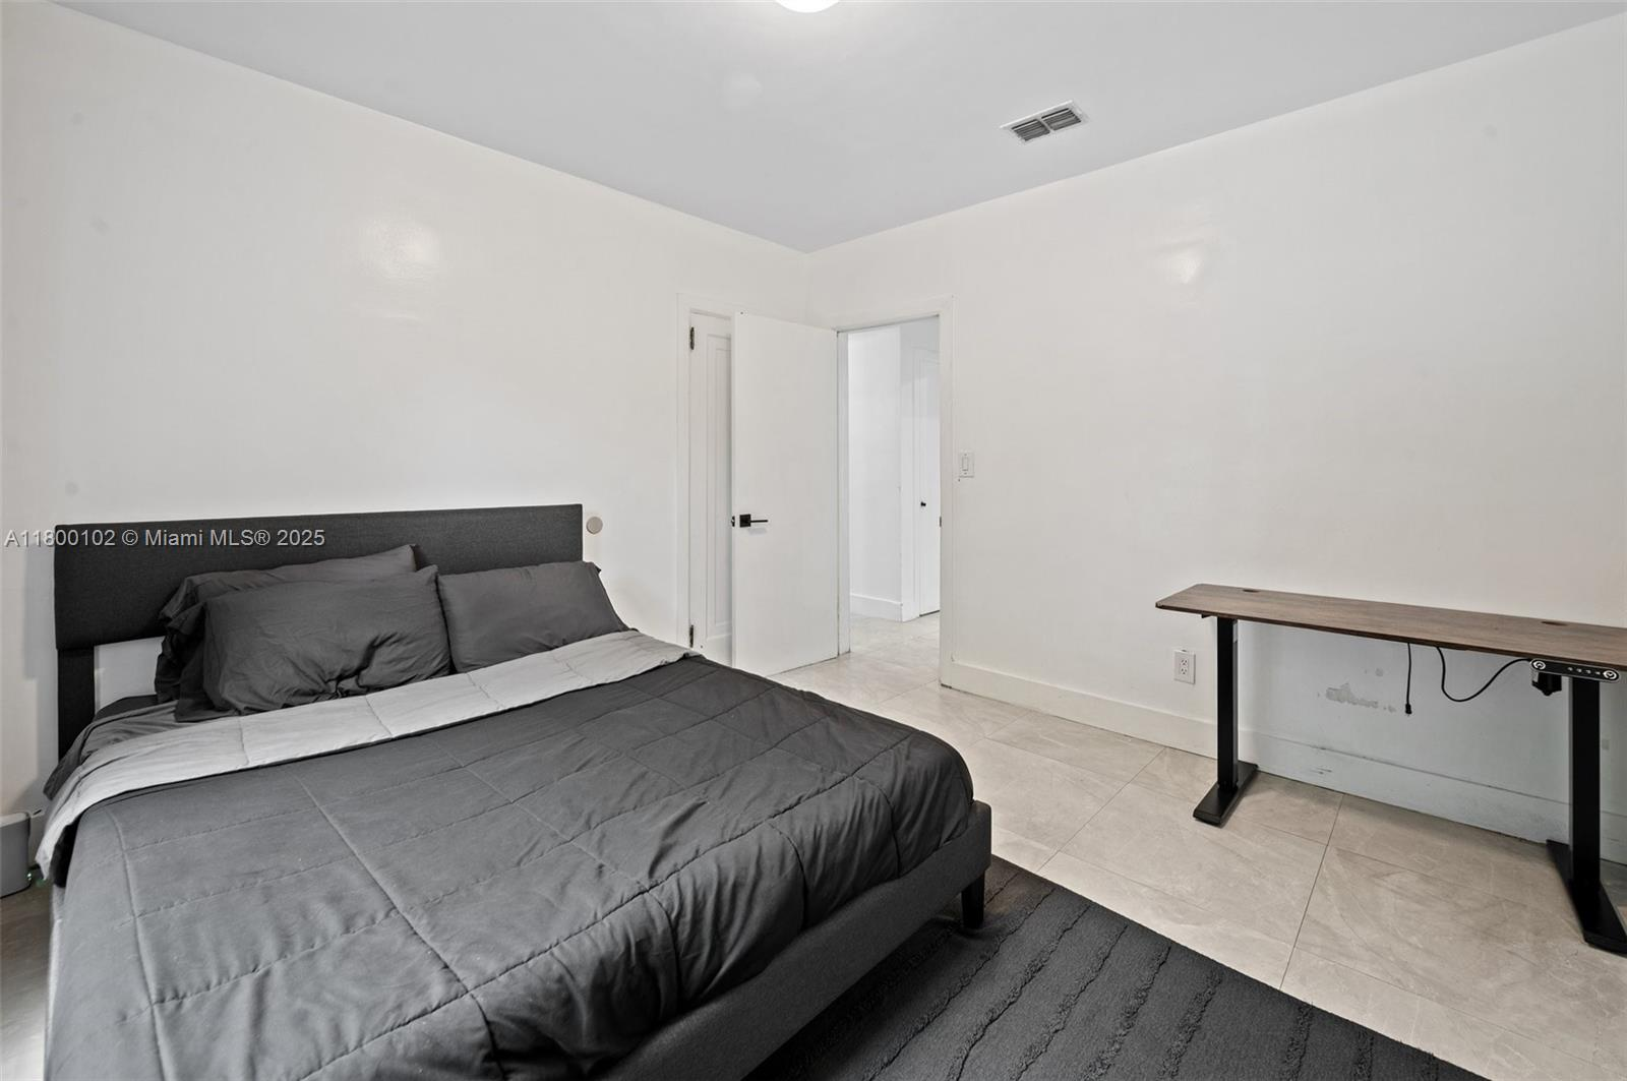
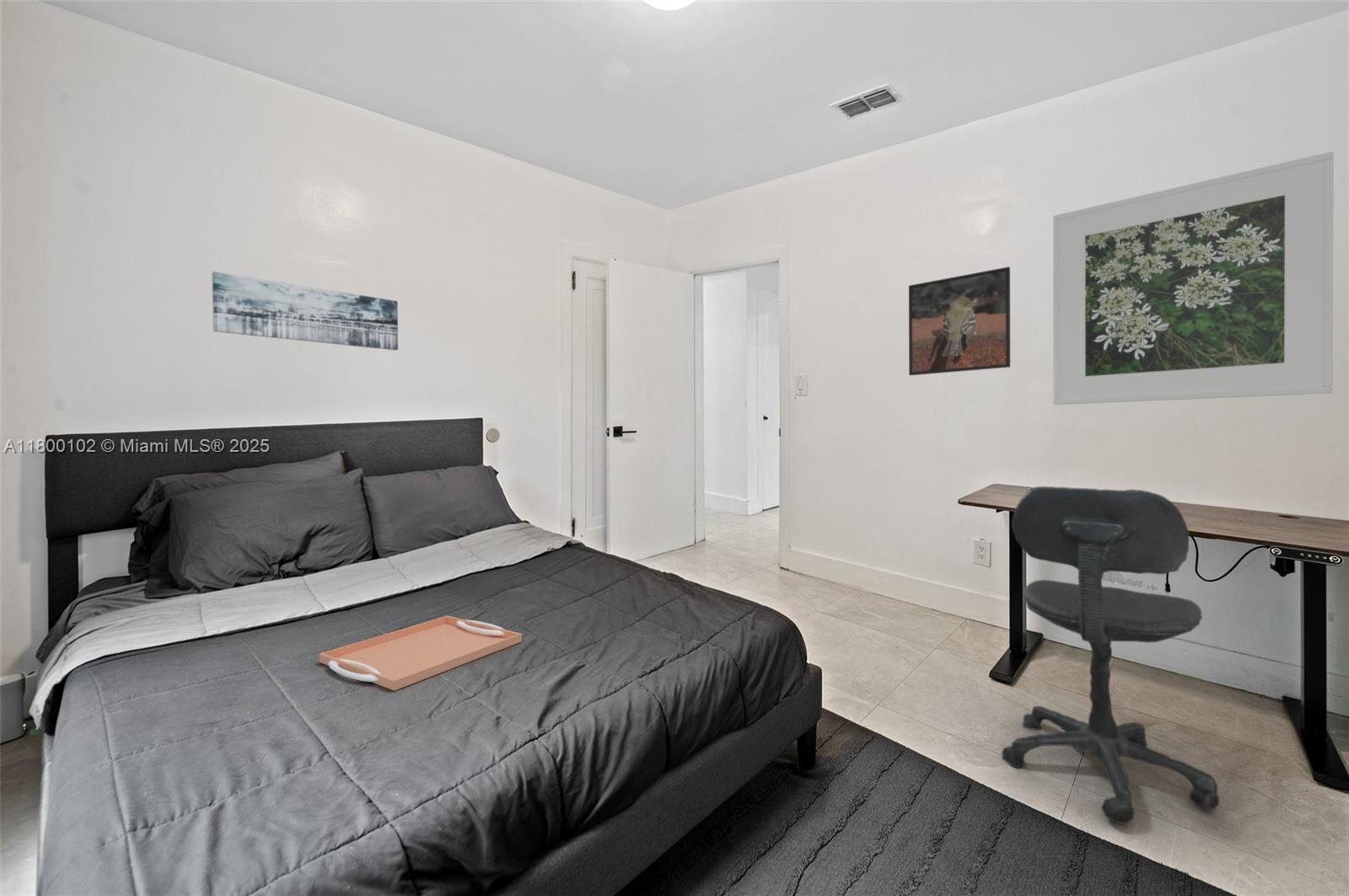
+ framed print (956, 324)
+ wall art (314, 314)
+ serving tray (425, 647)
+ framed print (1176, 293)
+ office chair (1104, 629)
